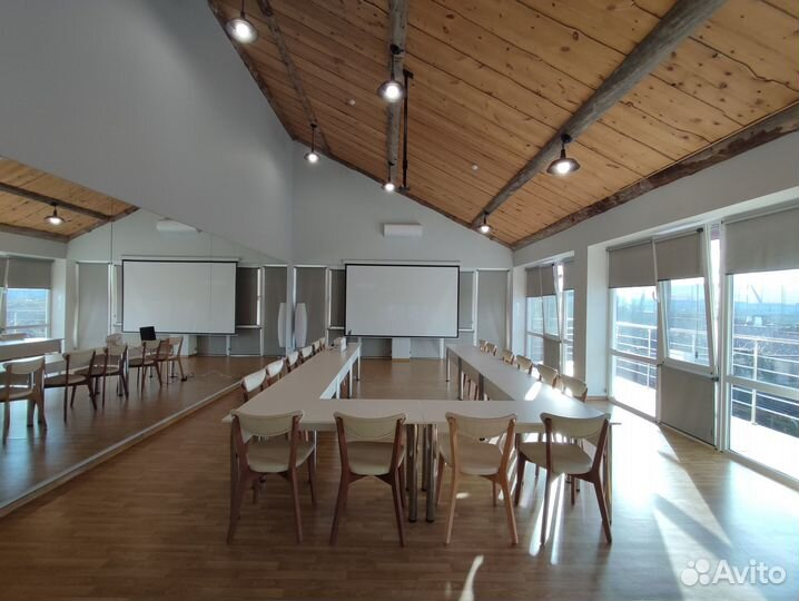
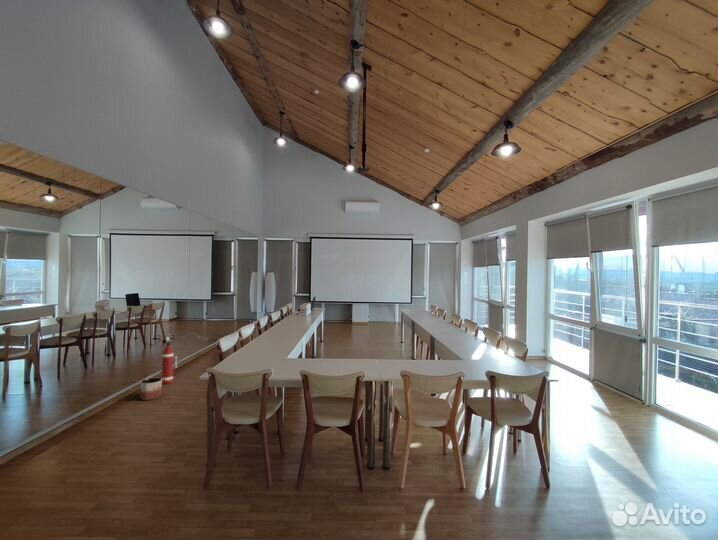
+ planter (151, 388)
+ fire extinguisher (170, 358)
